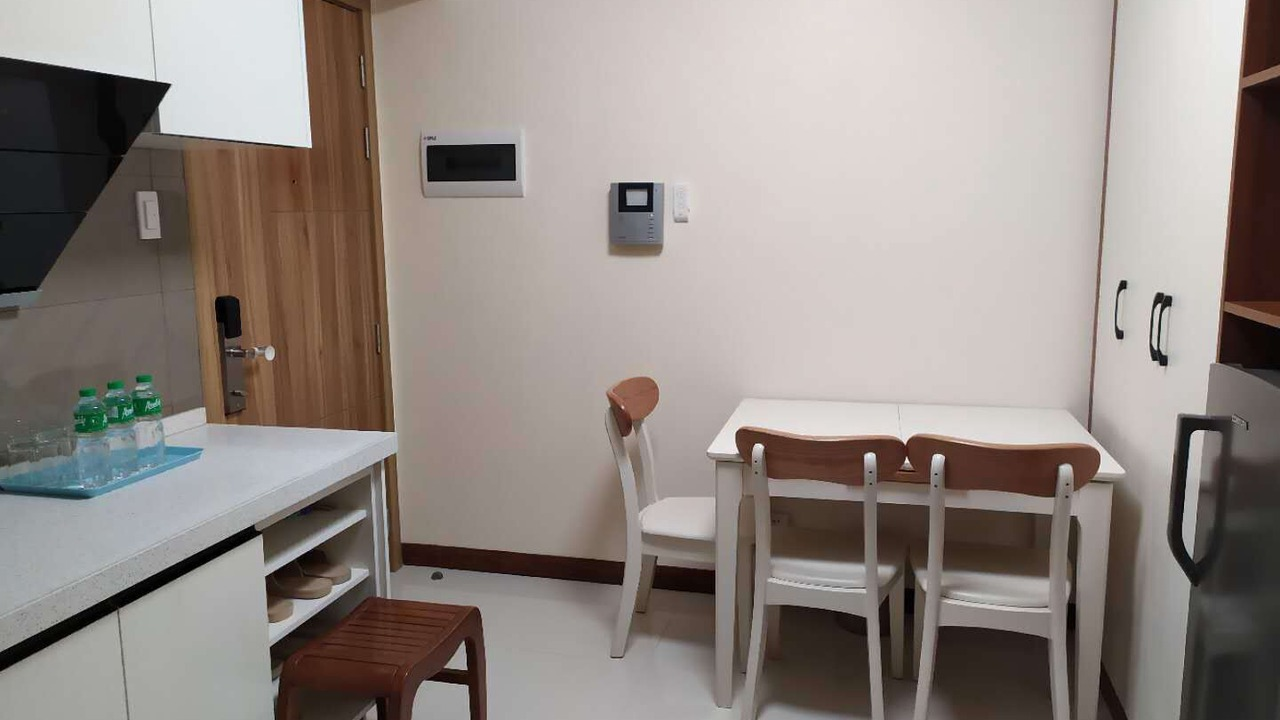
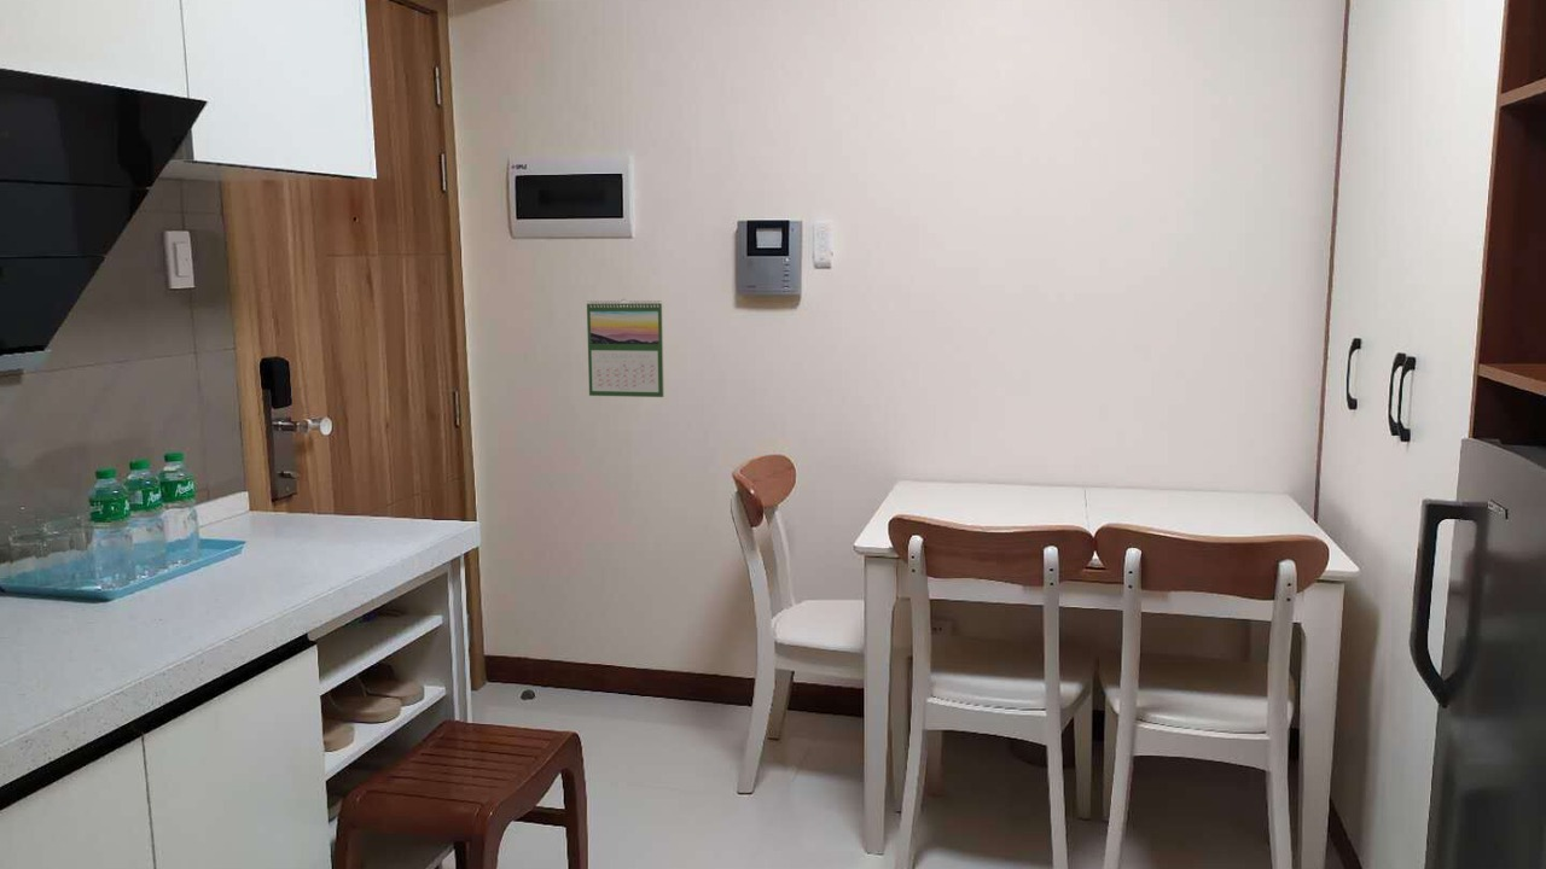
+ calendar (624, 348)
